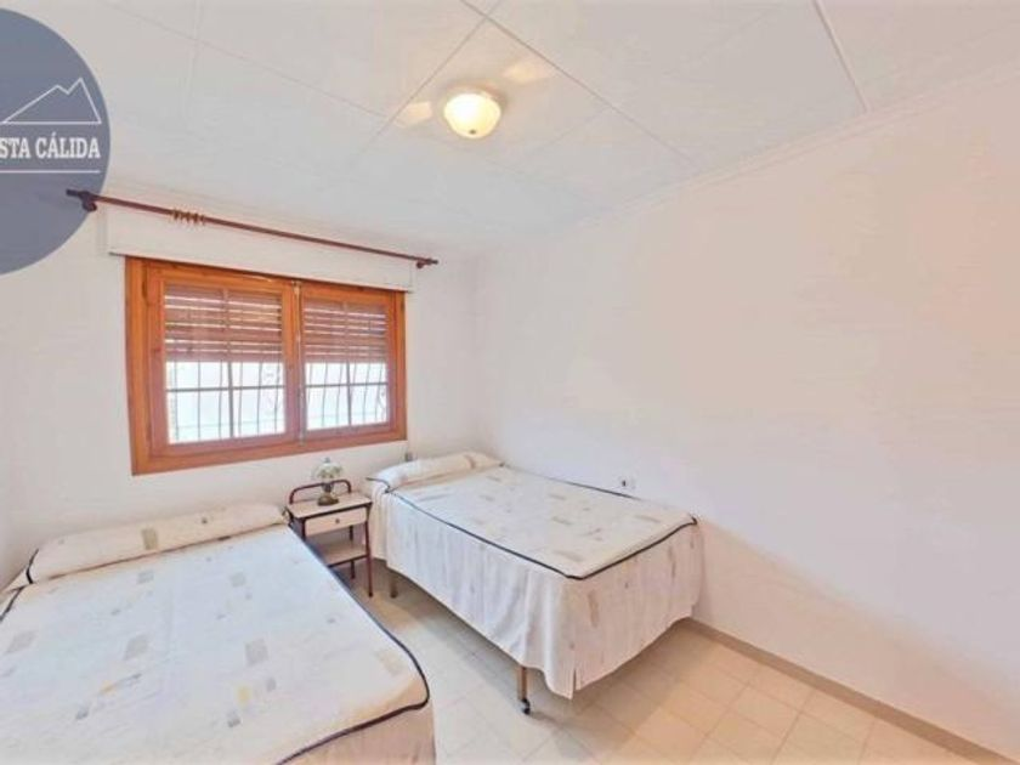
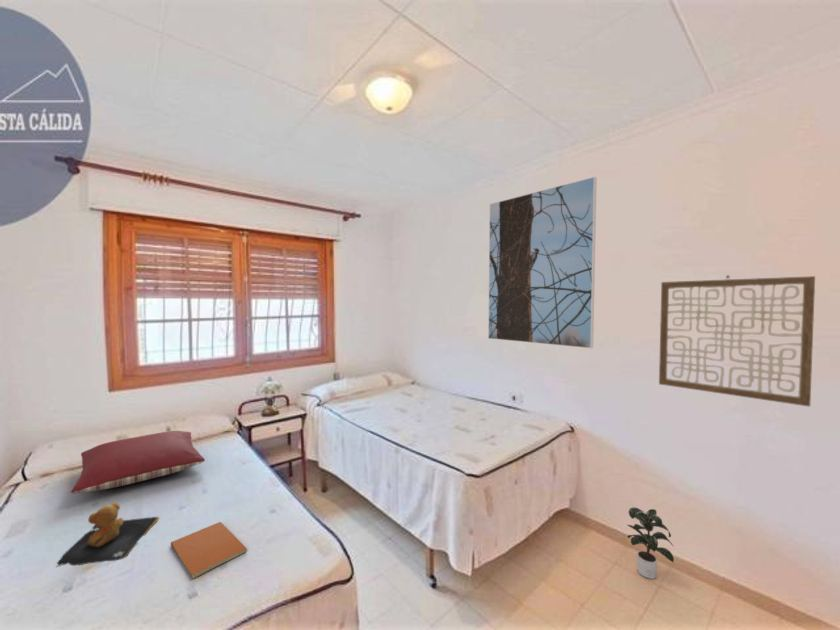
+ potted plant (653, 542)
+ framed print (535, 268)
+ teddy bear (109, 523)
+ book (208, 546)
+ pillow (142, 456)
+ wall art (727, 333)
